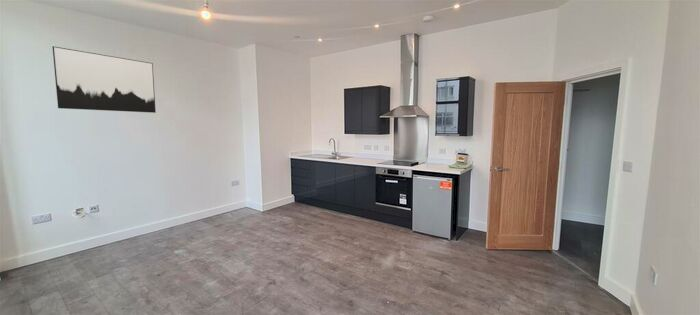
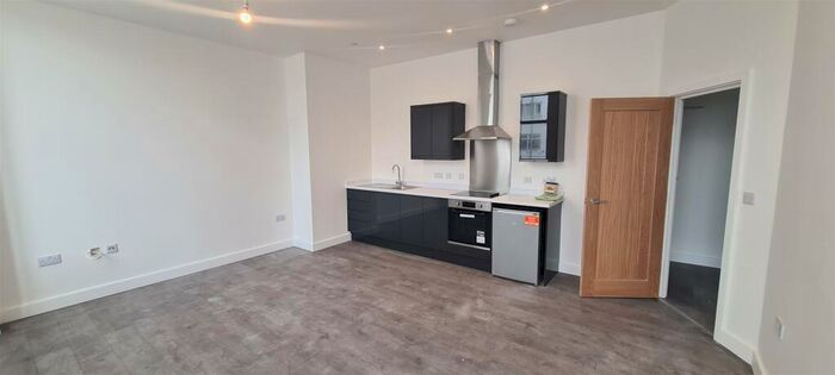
- wall art (110, 83)
